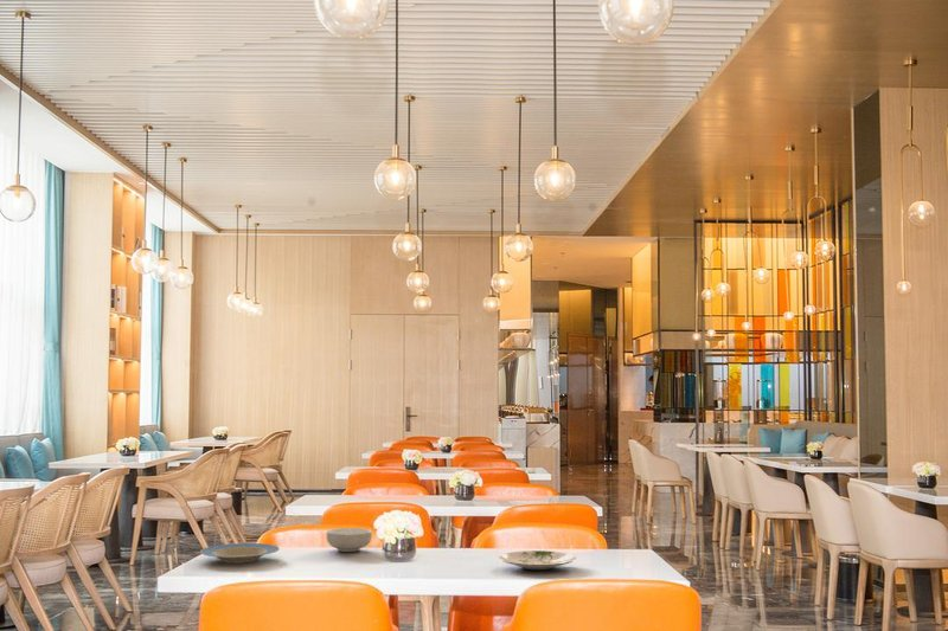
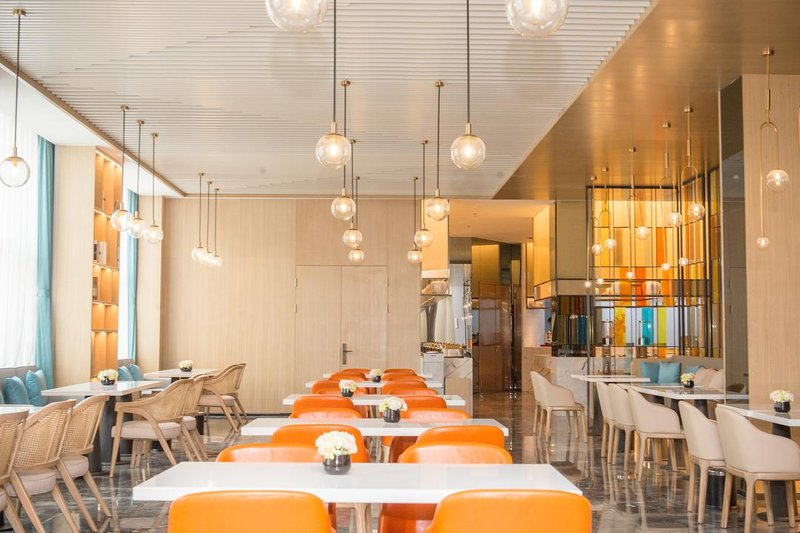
- cereal bowl (348, 540)
- plate (537, 562)
- plate (239, 554)
